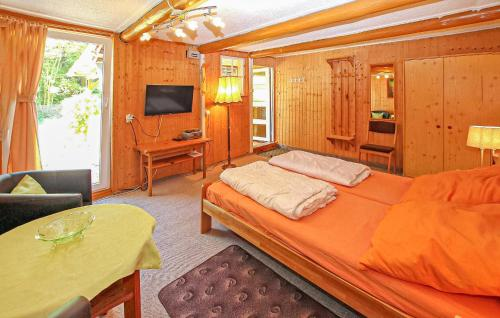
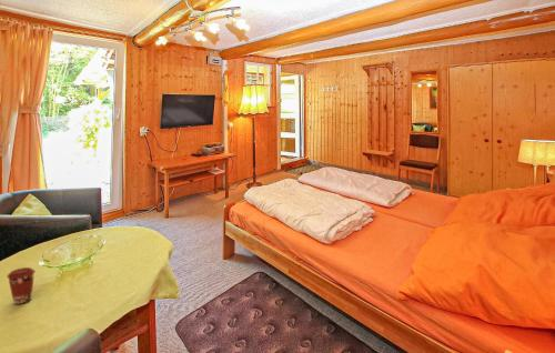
+ coffee cup (21, 285)
